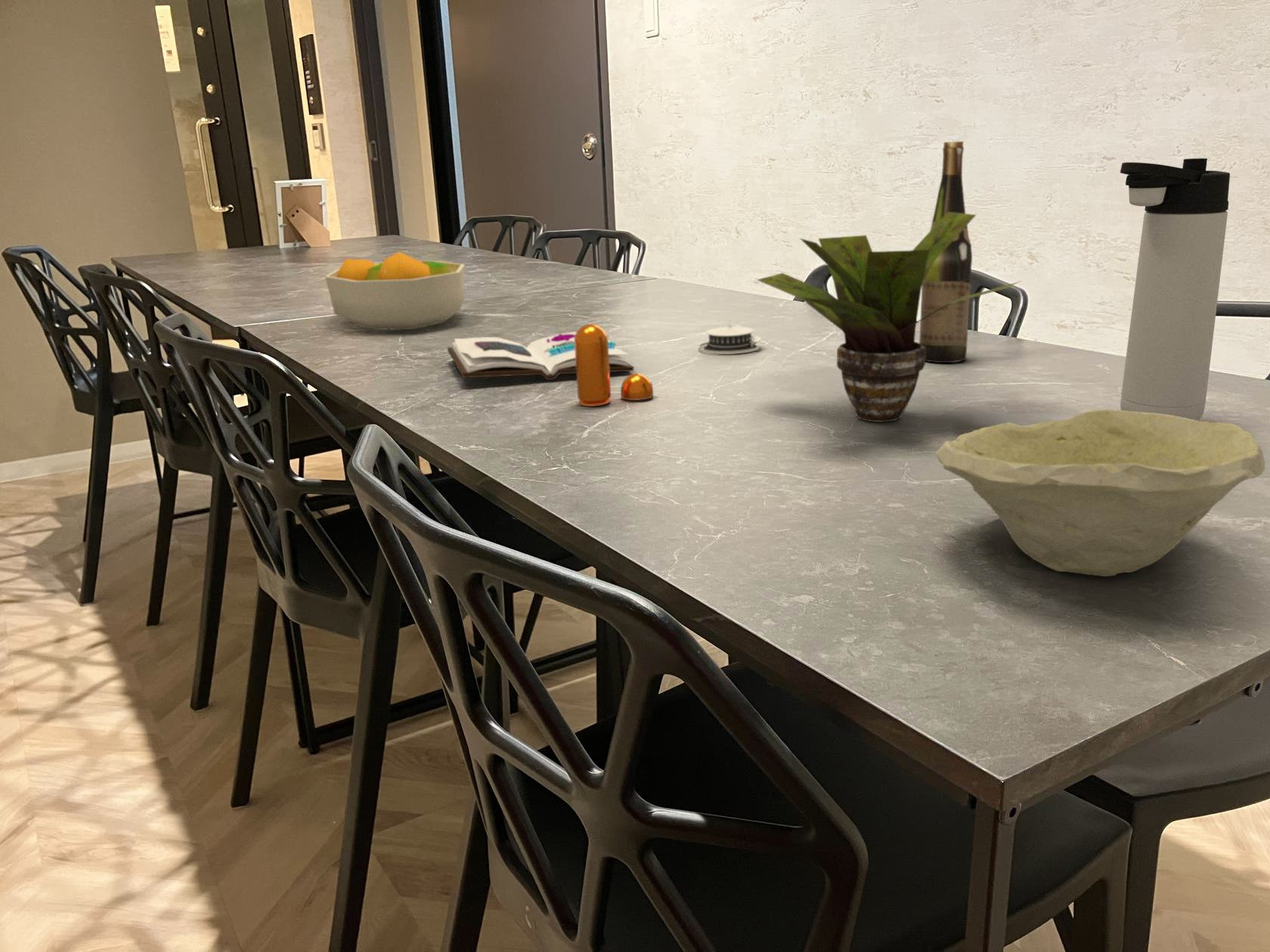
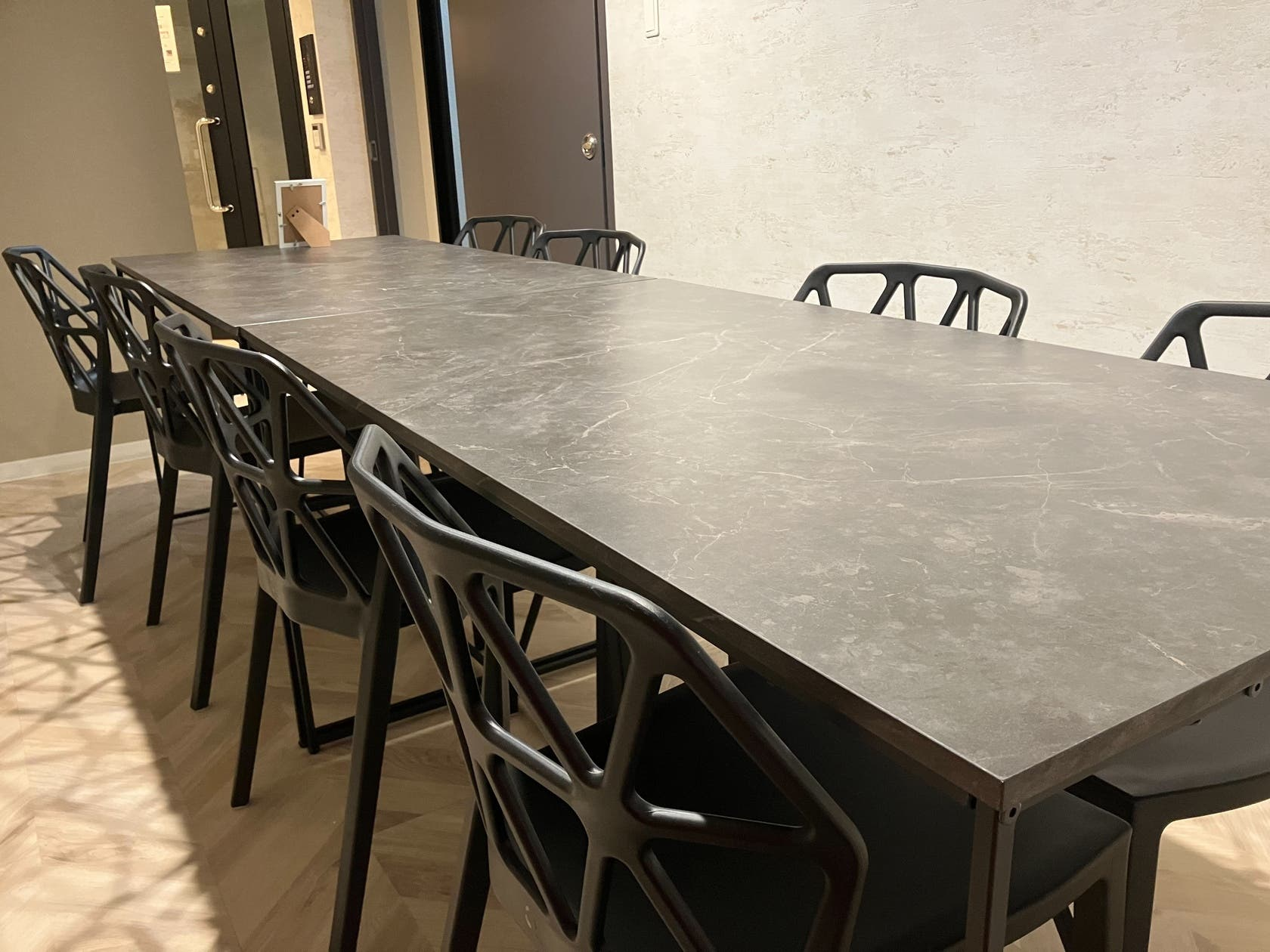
- pepper shaker (609, 360)
- fruit bowl (398, 283)
- wine bottle (947, 253)
- potted plant (878, 320)
- bowl (1087, 488)
- thermos bottle (1160, 296)
- book (536, 353)
- architectural model (729, 333)
